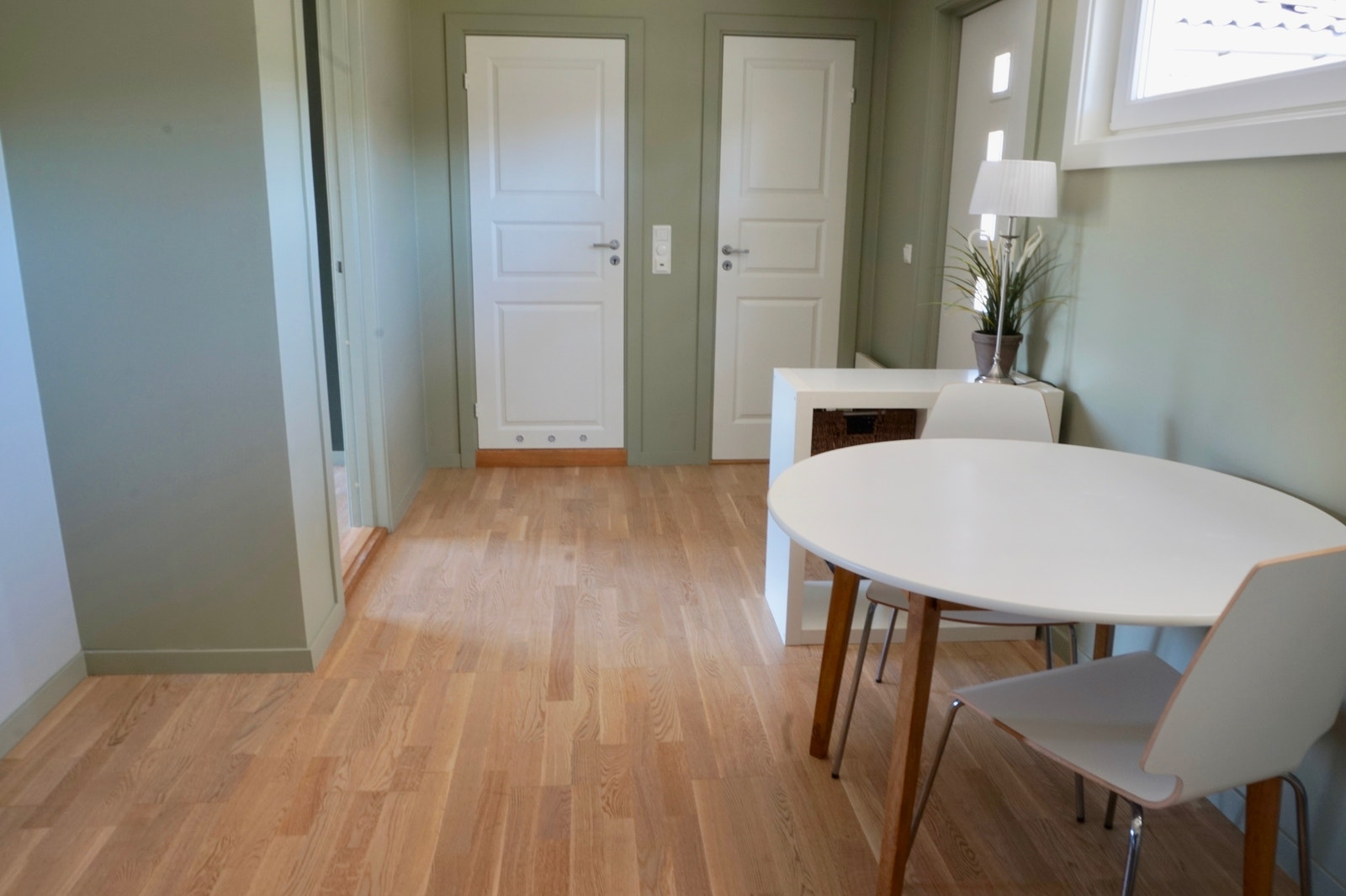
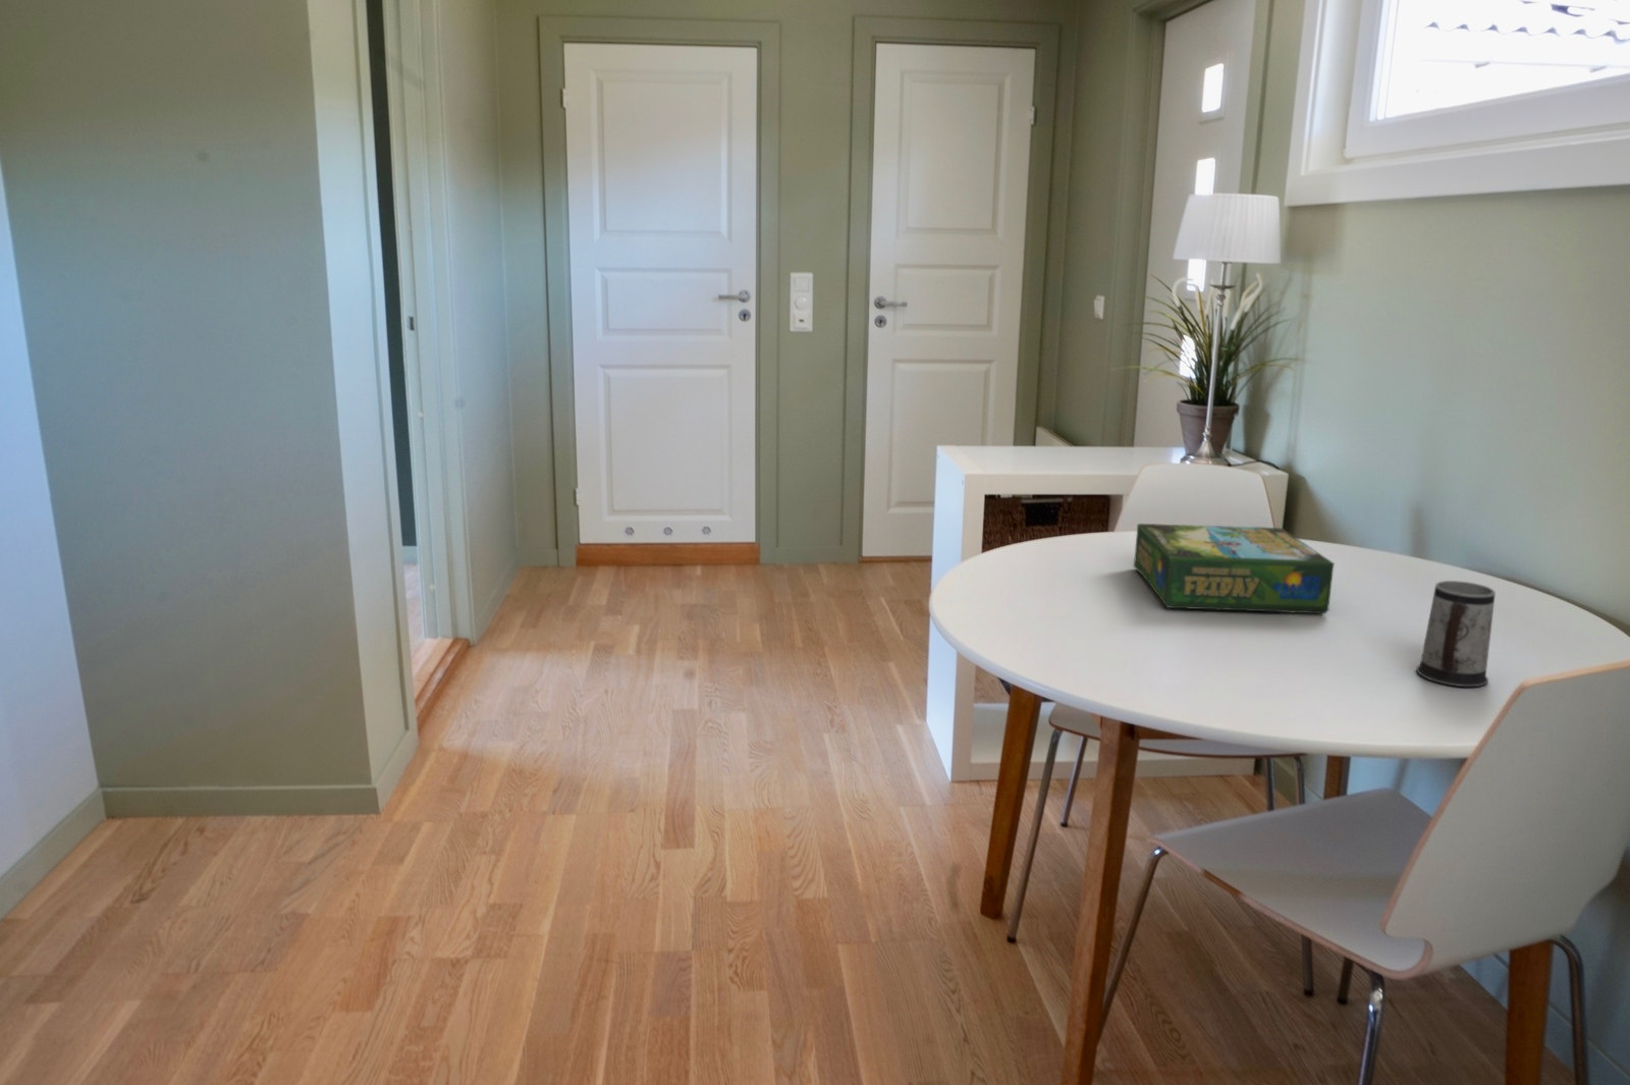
+ mug (1456, 636)
+ board game (1227, 564)
